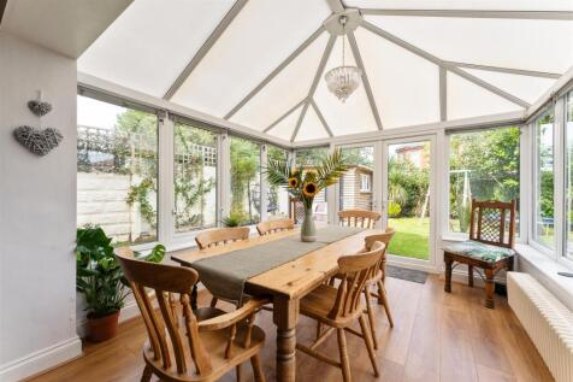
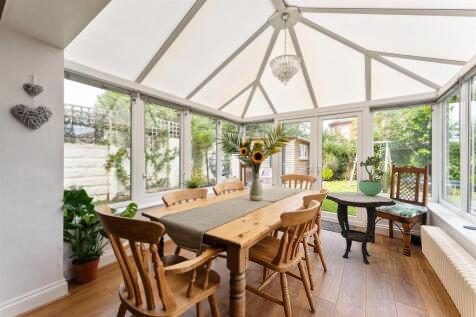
+ side table (356, 230)
+ potted plant (369, 175)
